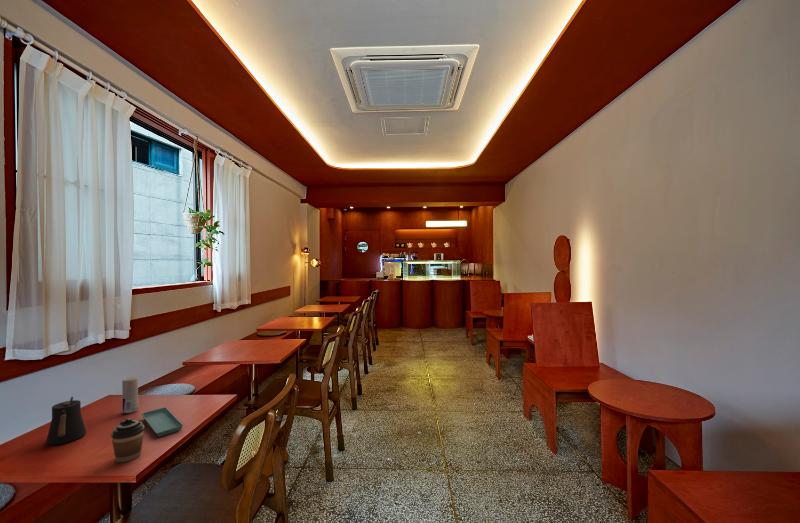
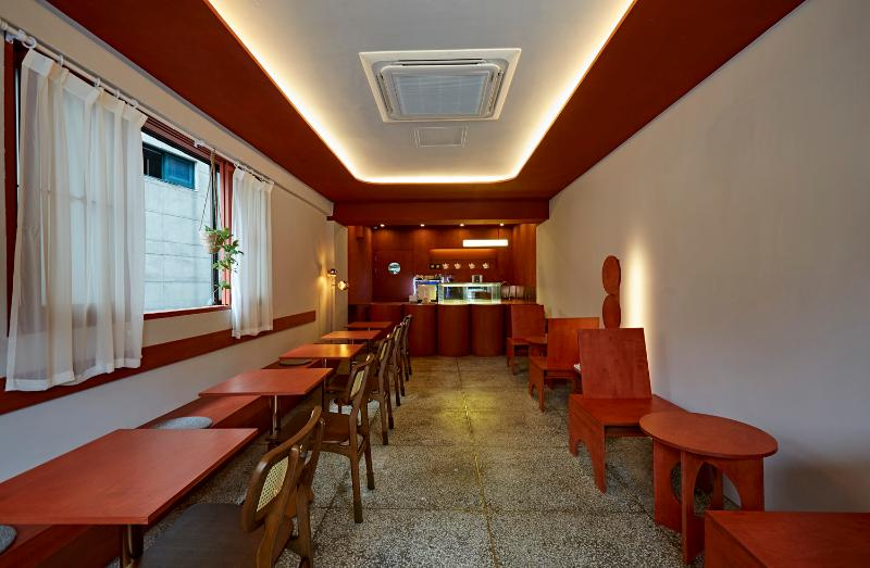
- beverage can (130, 394)
- coffee cup (128, 439)
- saucer (161, 421)
- kettle (66, 421)
